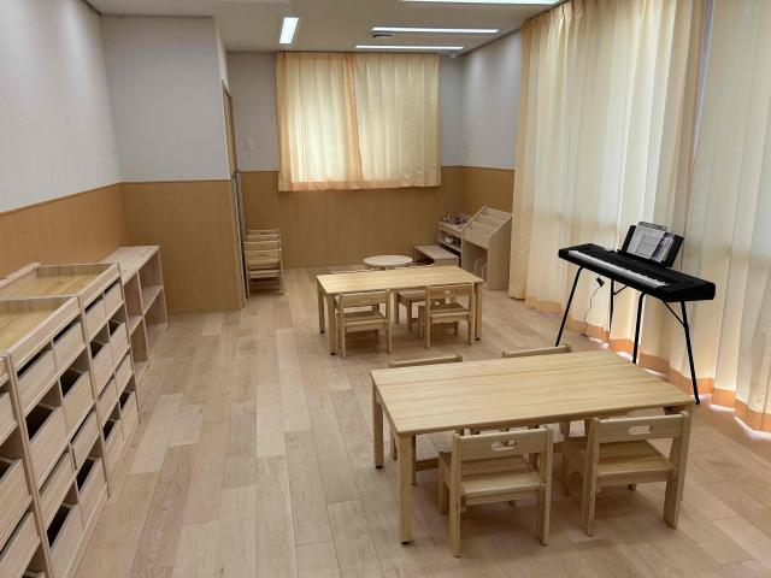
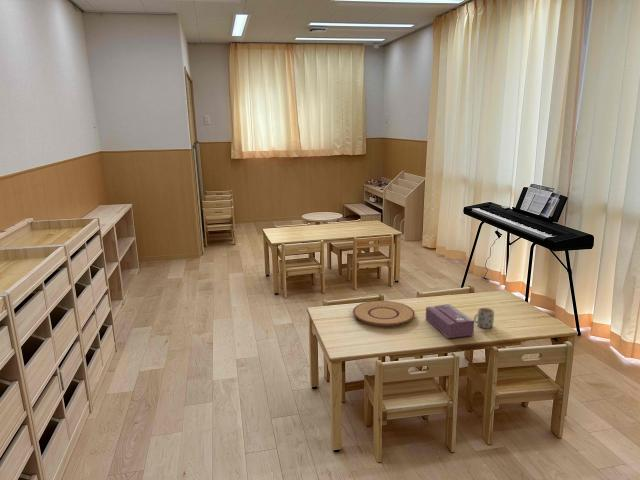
+ tissue box (448, 320)
+ mug (483, 318)
+ plate (383, 313)
